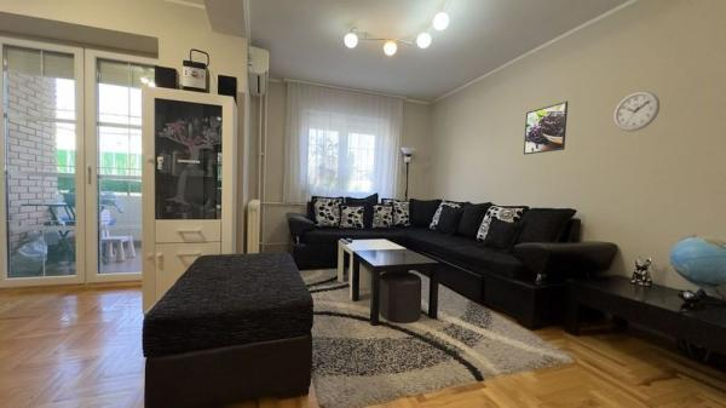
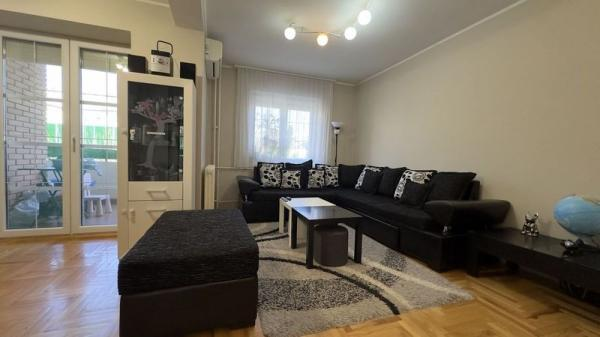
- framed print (543, 130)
- wall clock (634, 111)
